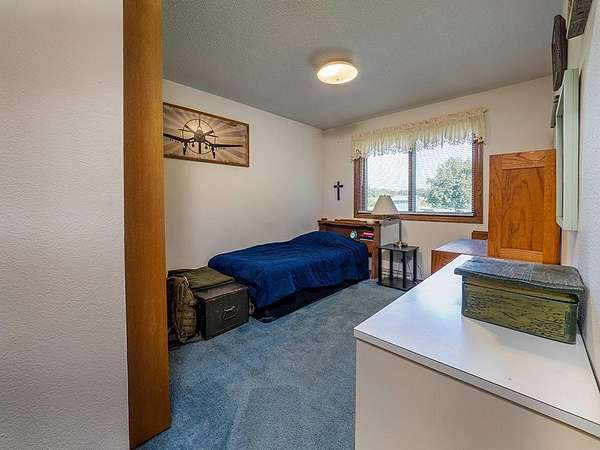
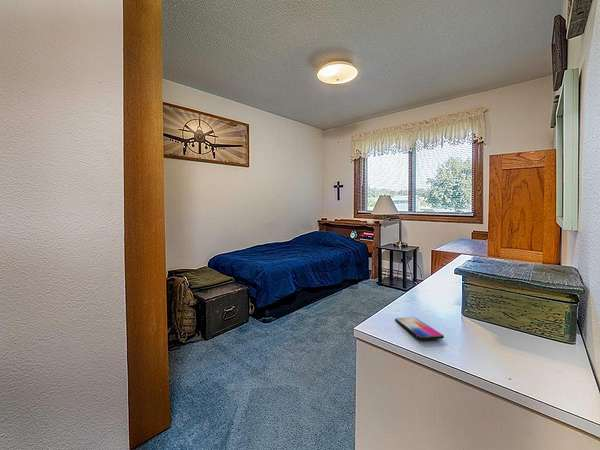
+ smartphone (417, 327)
